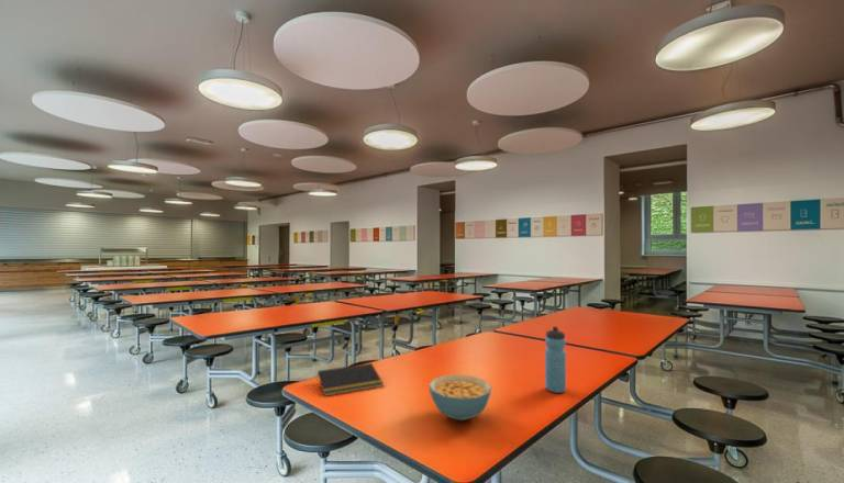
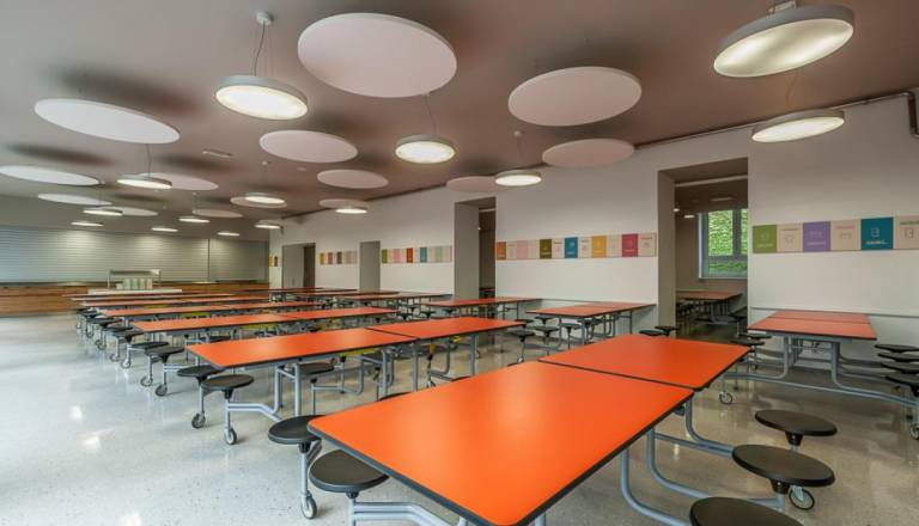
- notepad (349, 378)
- water bottle (555, 358)
- cereal bowl (459, 401)
